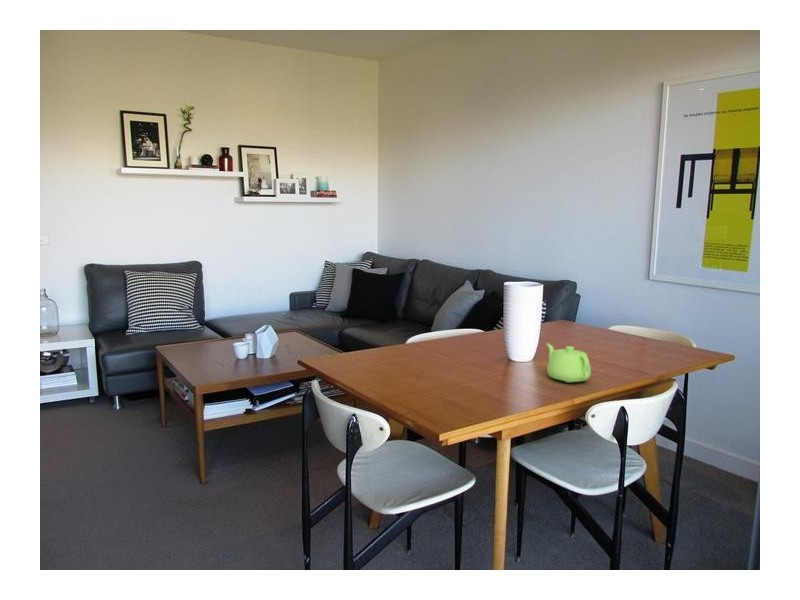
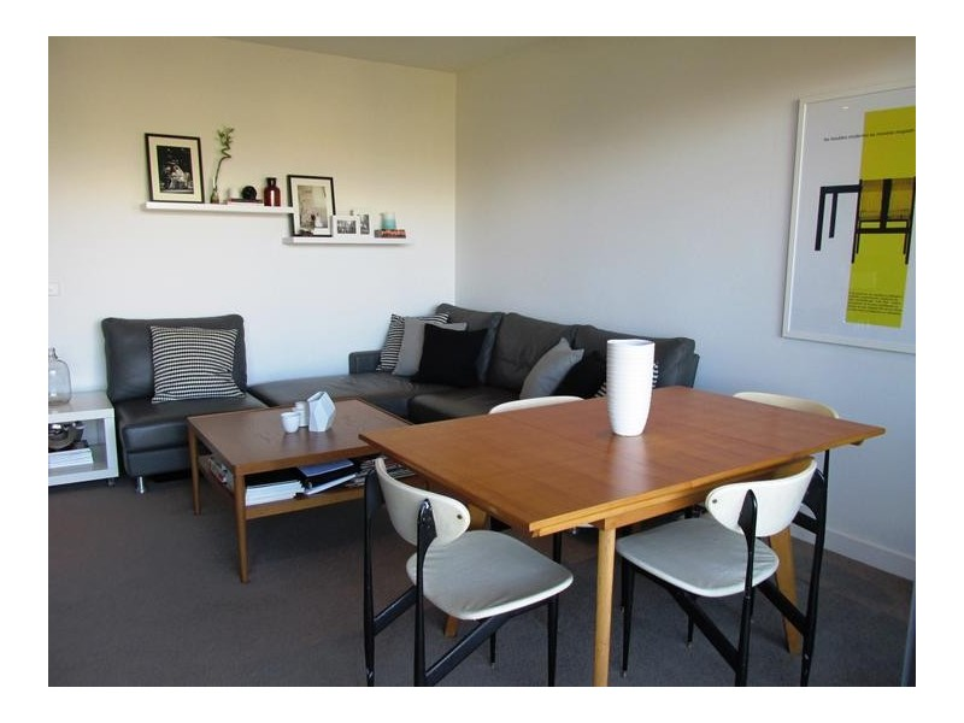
- teapot (566, 362)
